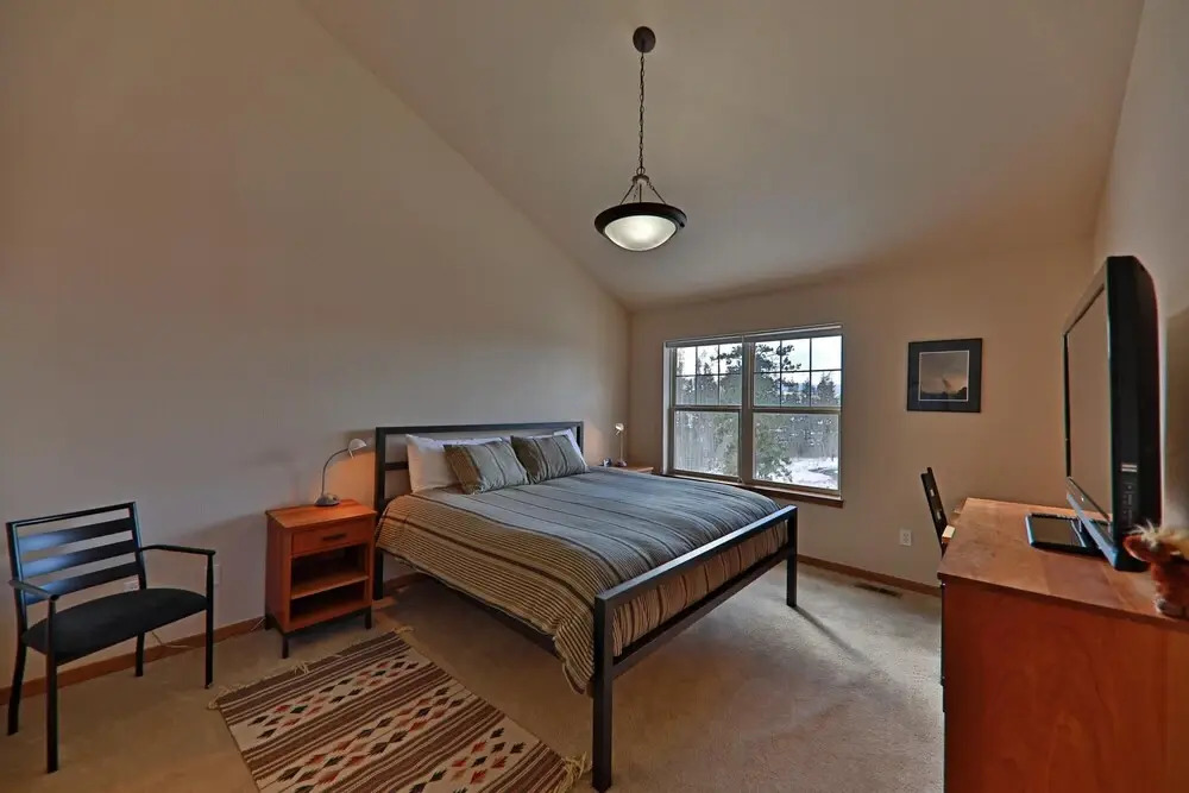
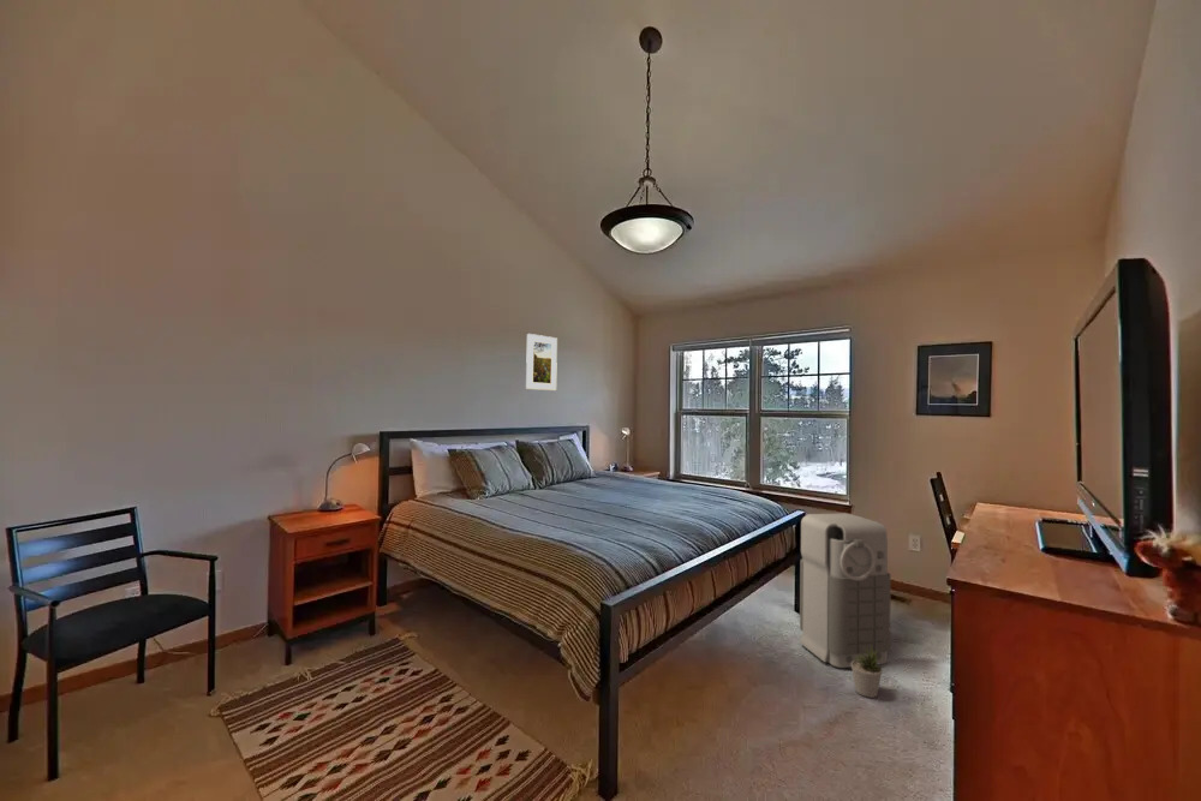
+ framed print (542, 363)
+ potted plant (867, 670)
+ grenade (842, 585)
